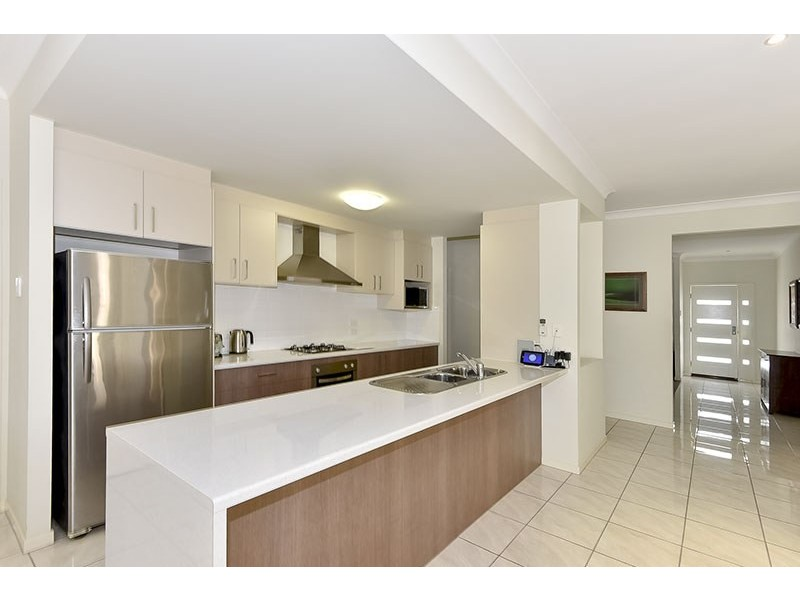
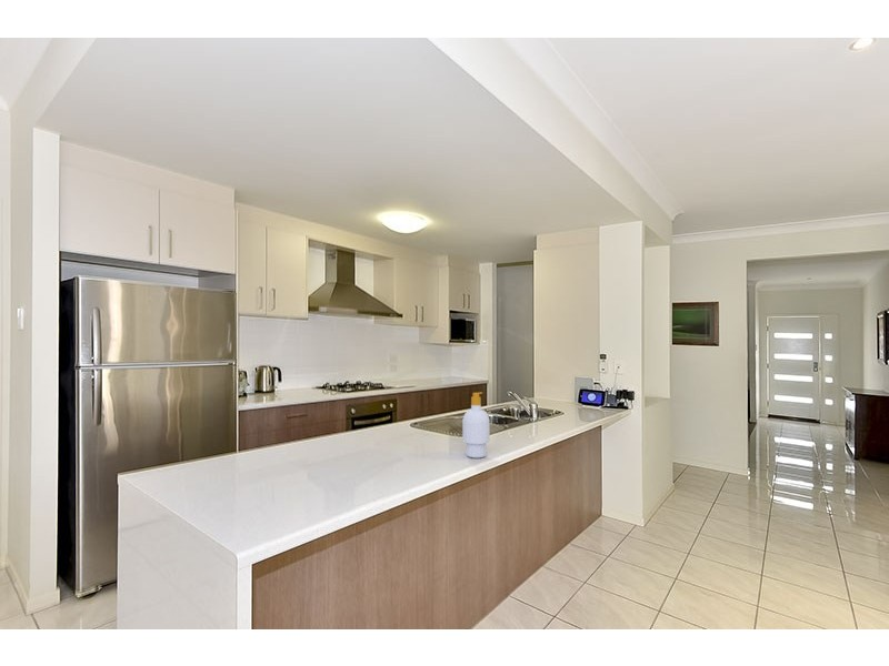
+ soap bottle (476, 424)
